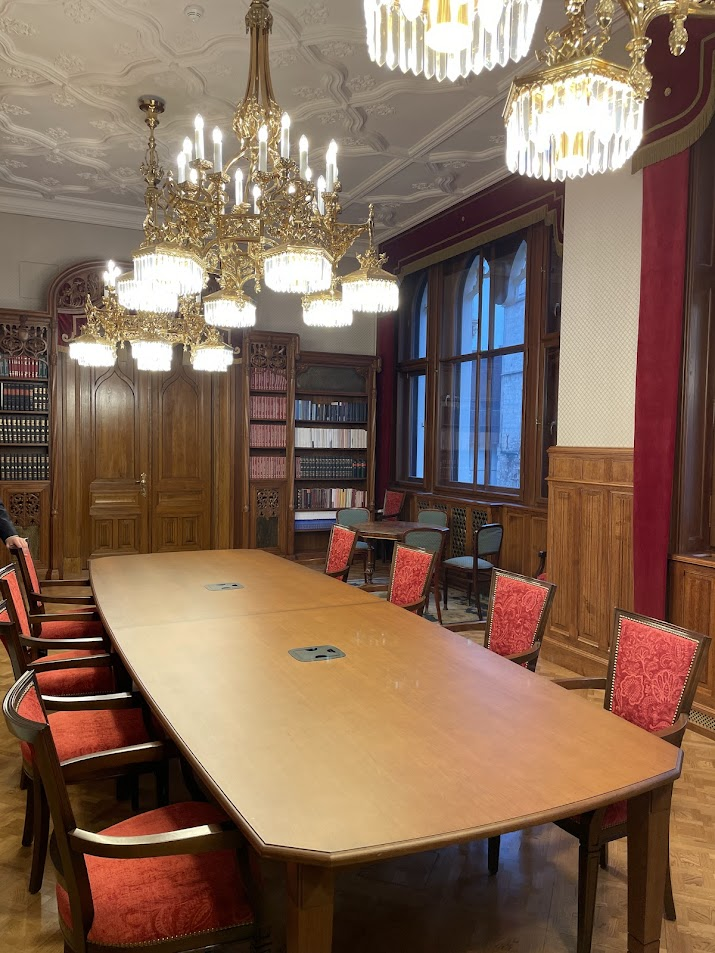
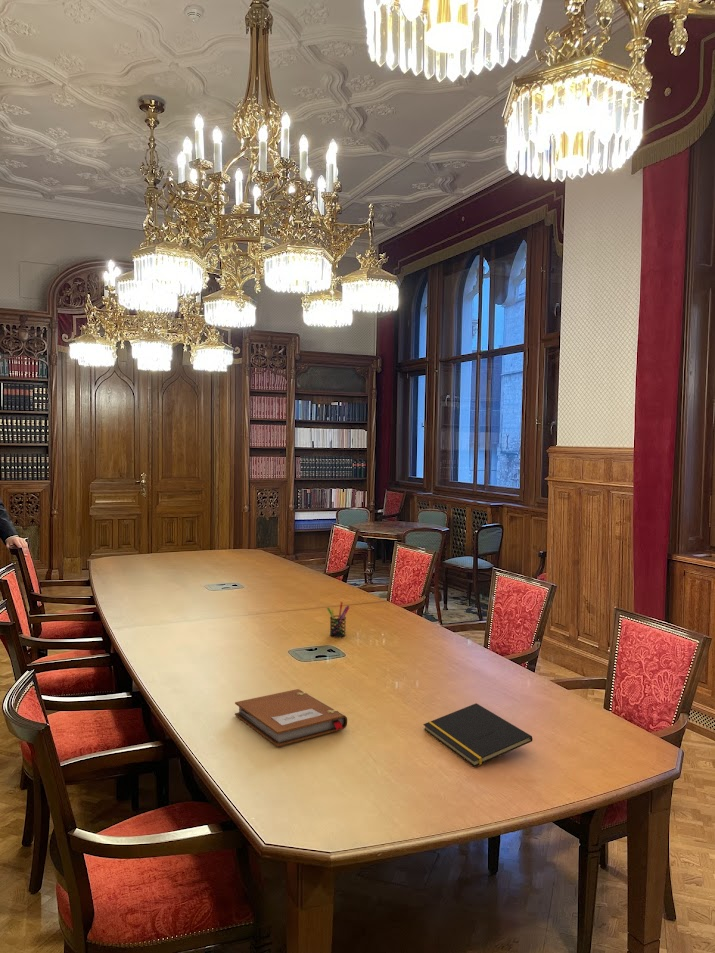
+ notepad (475, 732)
+ notebook (291, 715)
+ pen holder (336, 619)
